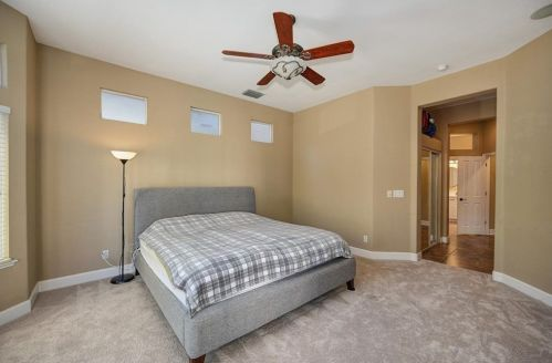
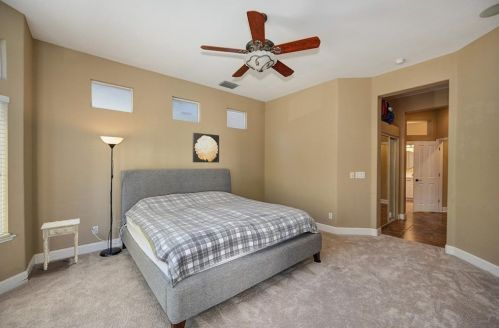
+ wall art (206, 148)
+ nightstand (61, 234)
